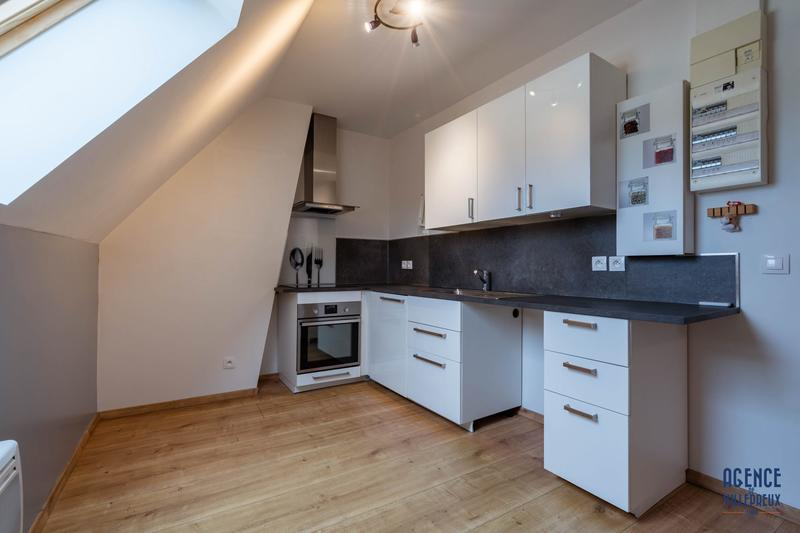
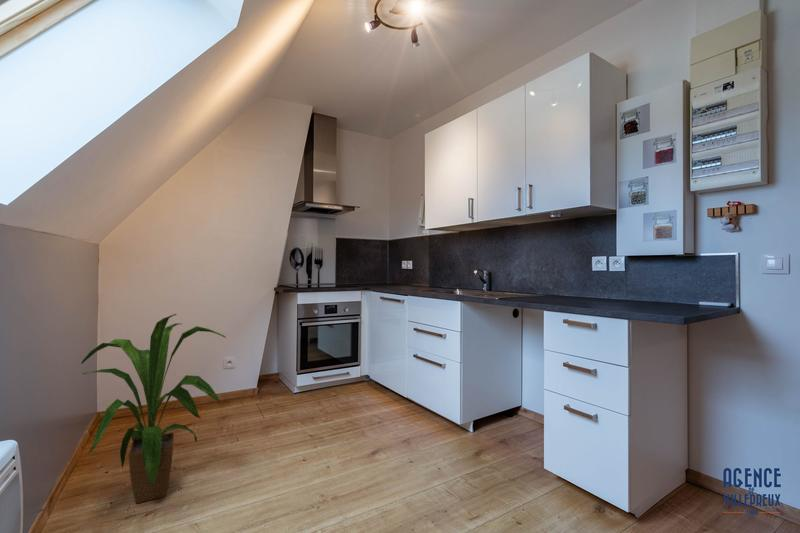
+ house plant (156, 397)
